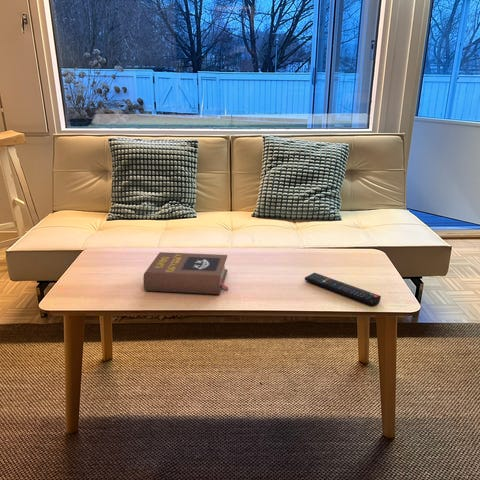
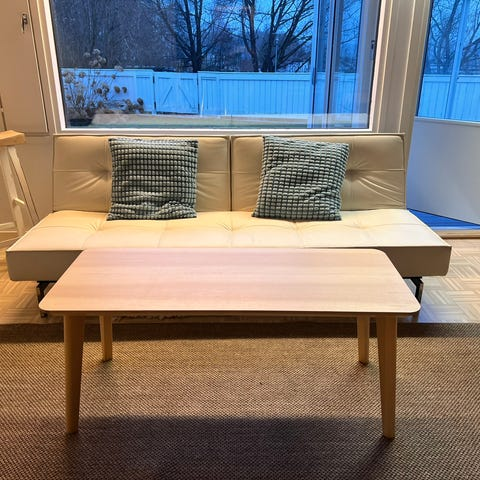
- book (191, 272)
- remote control (341, 288)
